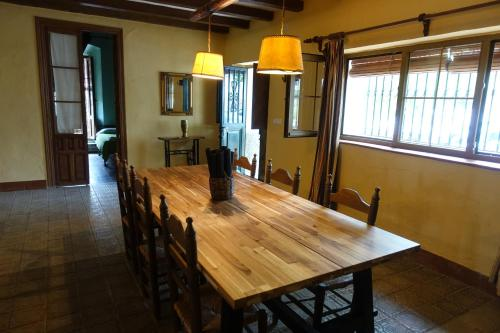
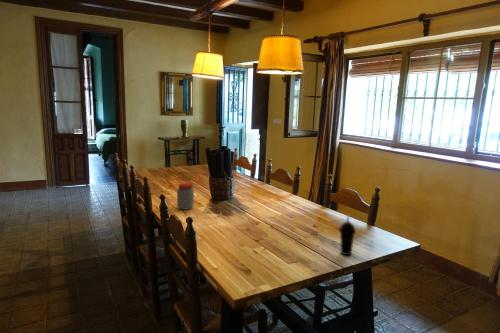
+ jar (185, 196)
+ cup (347, 234)
